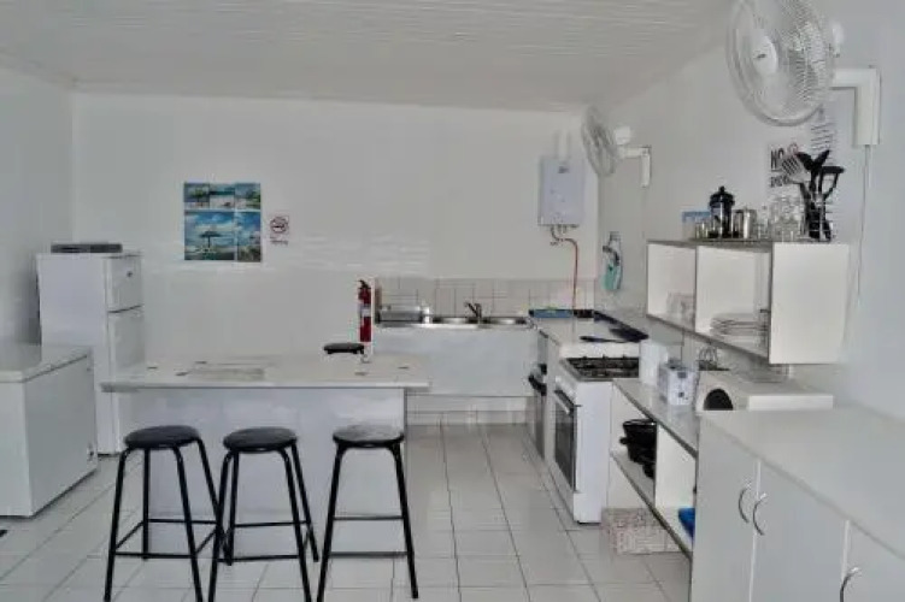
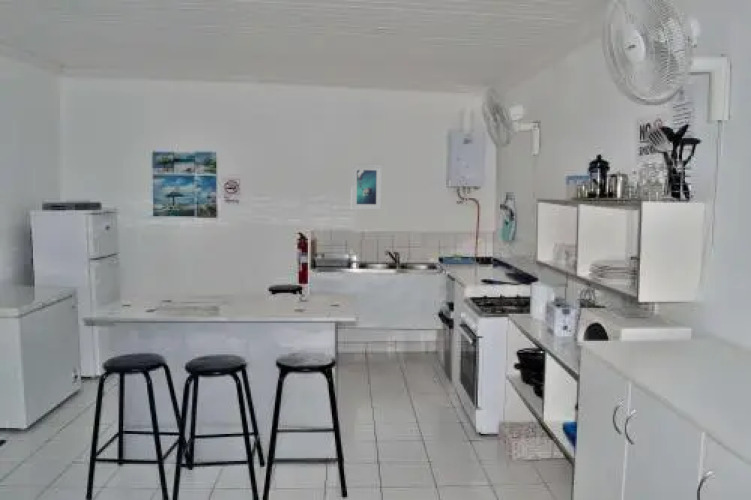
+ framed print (366, 187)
